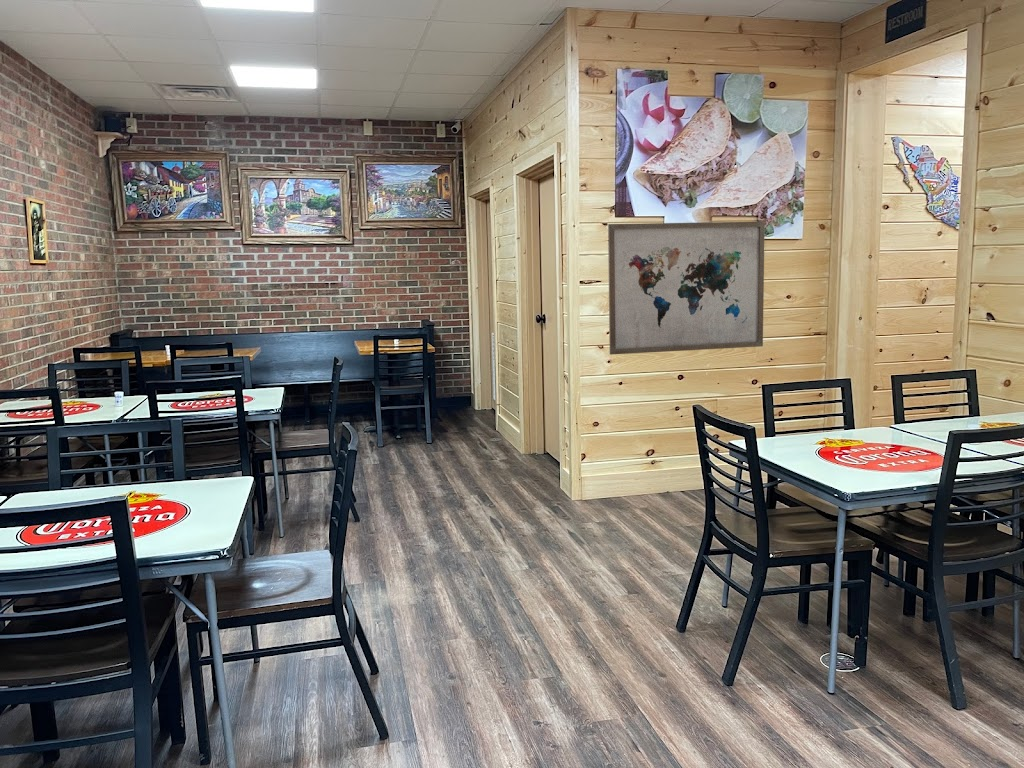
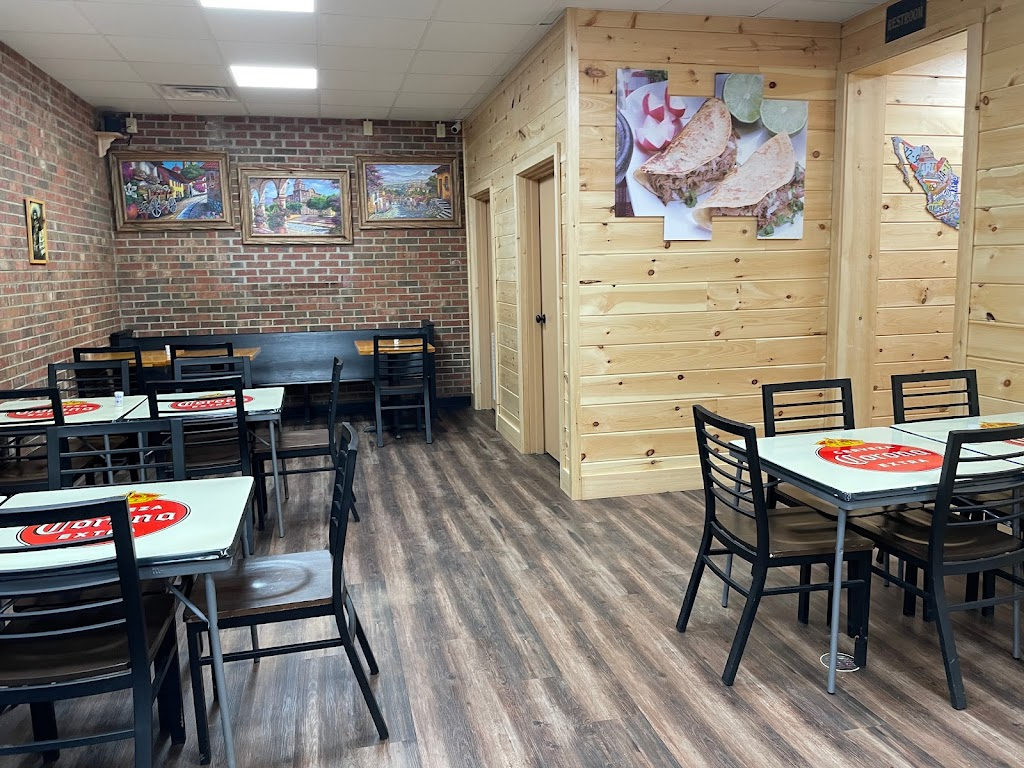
- wall art (687, 287)
